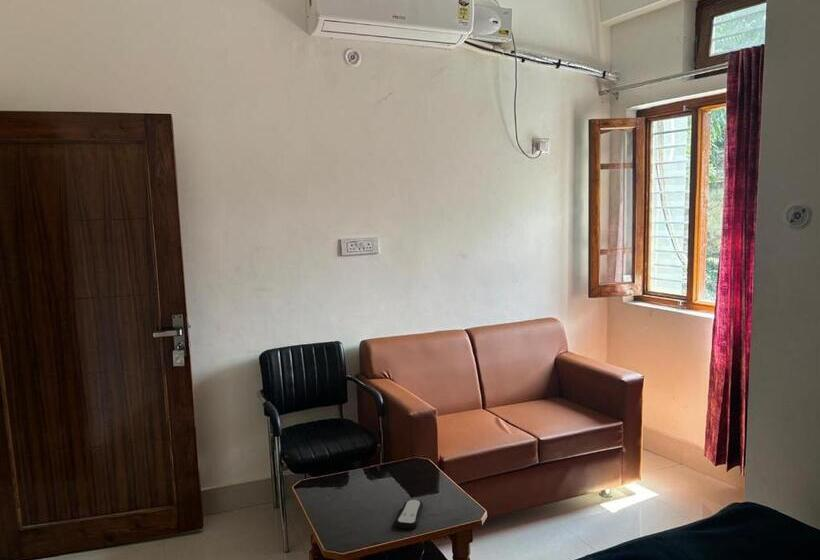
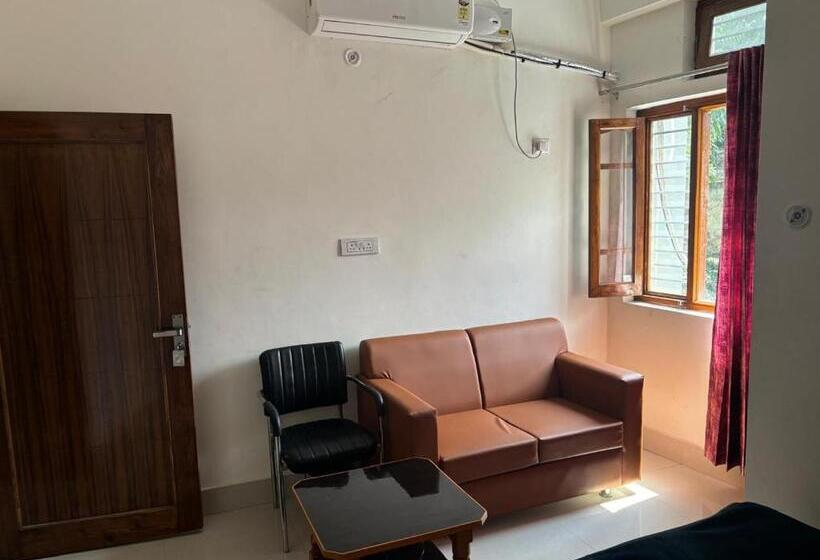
- remote control (410, 513)
